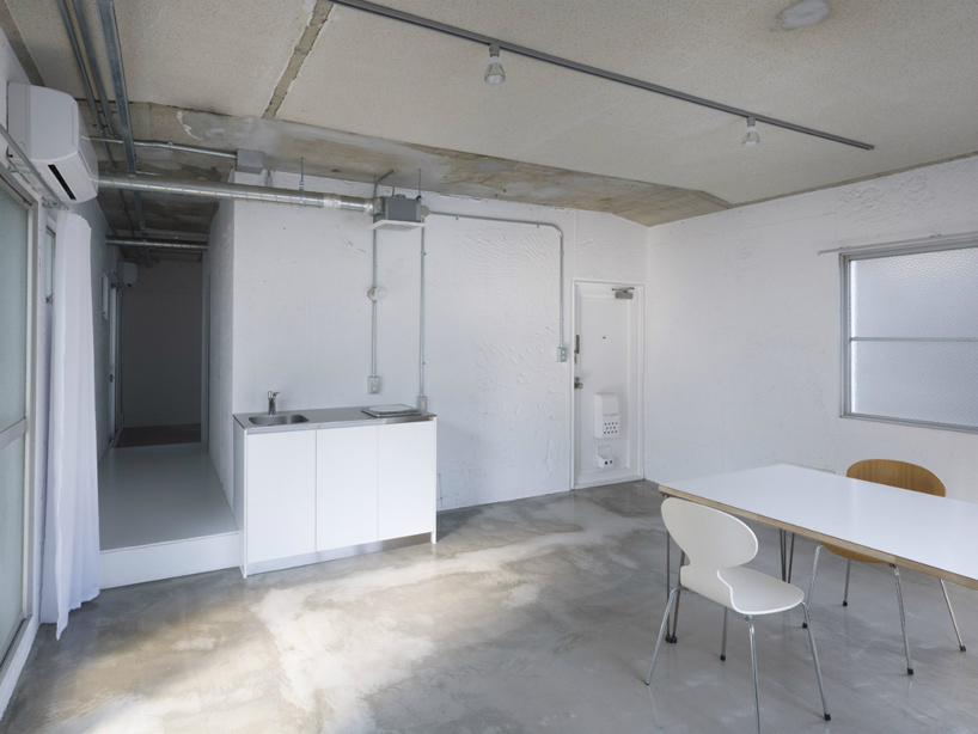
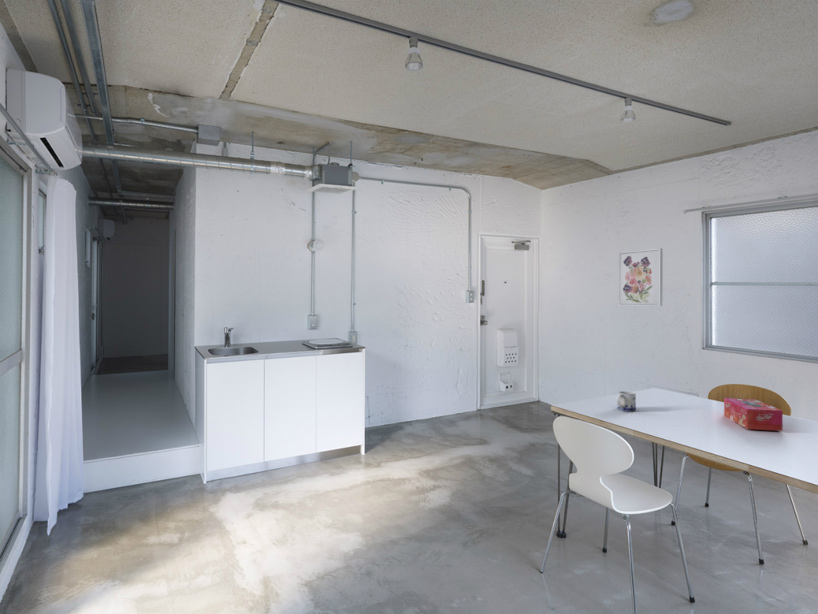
+ mug (625, 401)
+ tissue box (751, 413)
+ wall art (639, 278)
